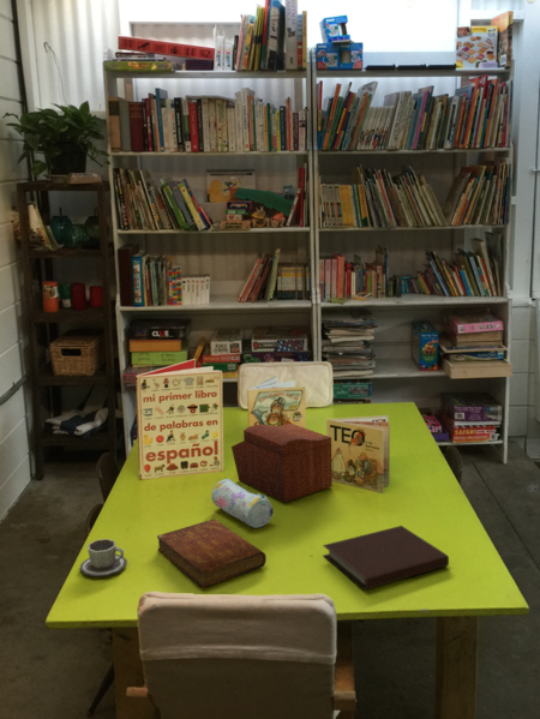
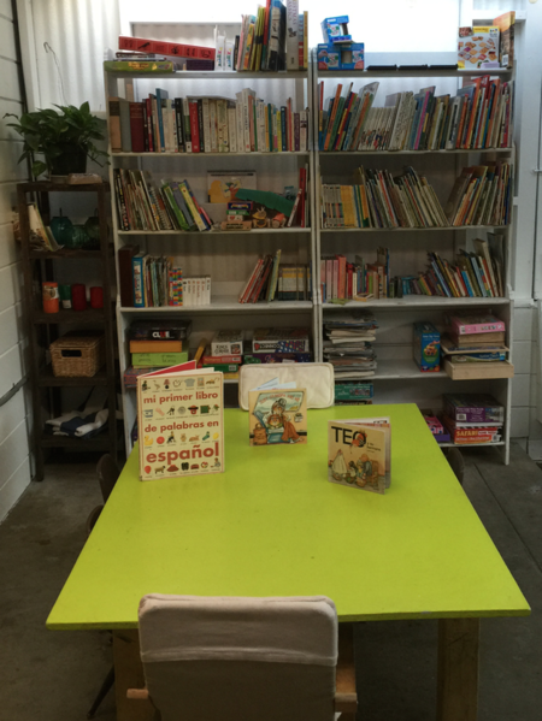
- bible (210, 550)
- cup (102, 556)
- notebook (384, 556)
- pencil case (241, 502)
- sewing box (281, 454)
